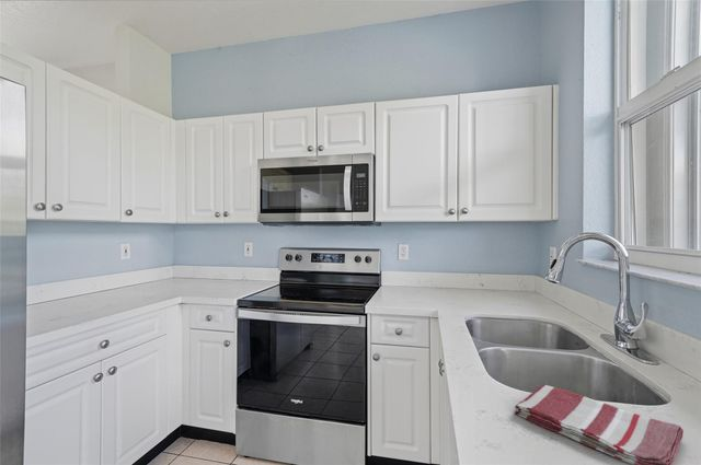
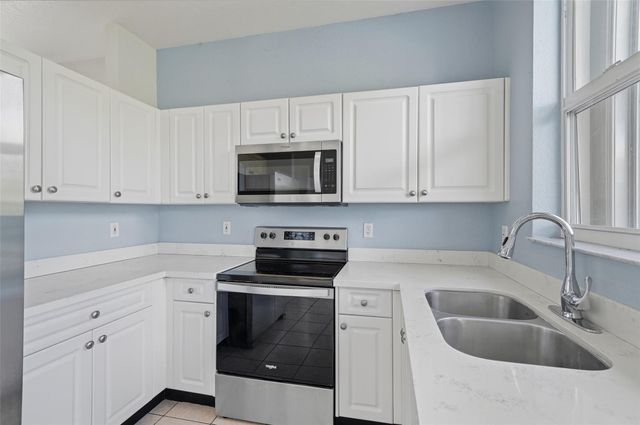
- dish towel (593, 418)
